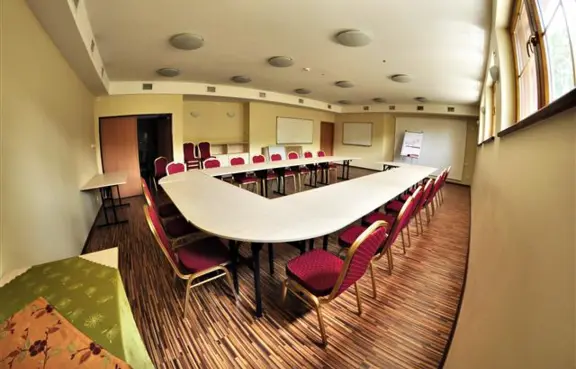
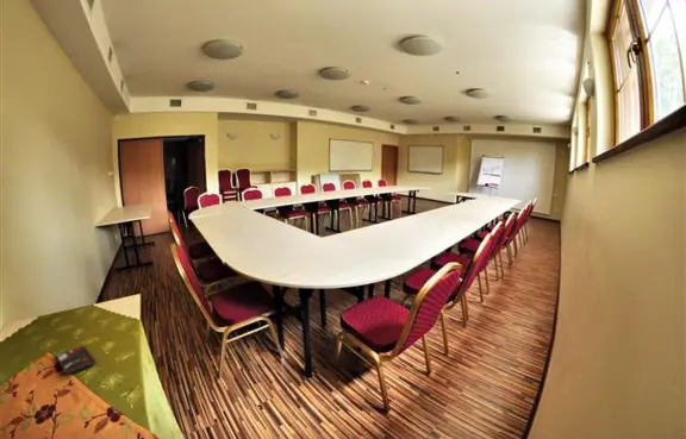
+ smartphone (75, 358)
